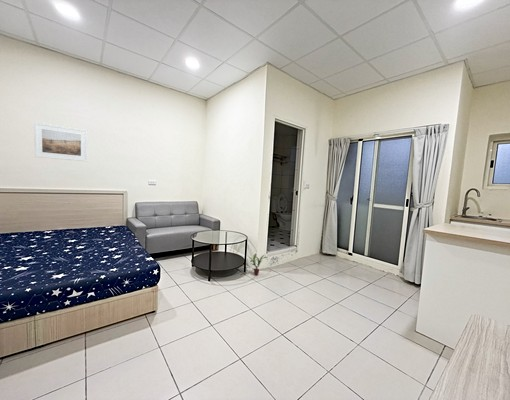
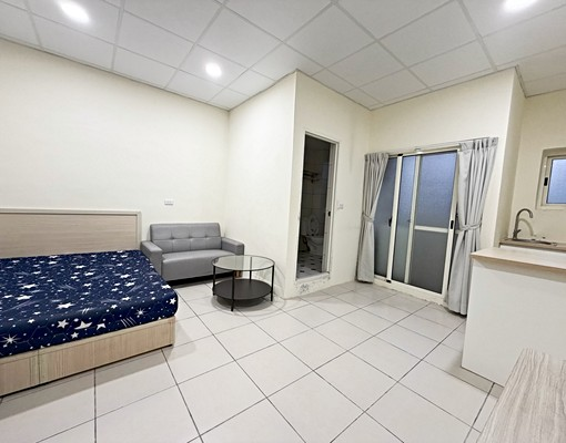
- potted plant (258, 265)
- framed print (62, 143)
